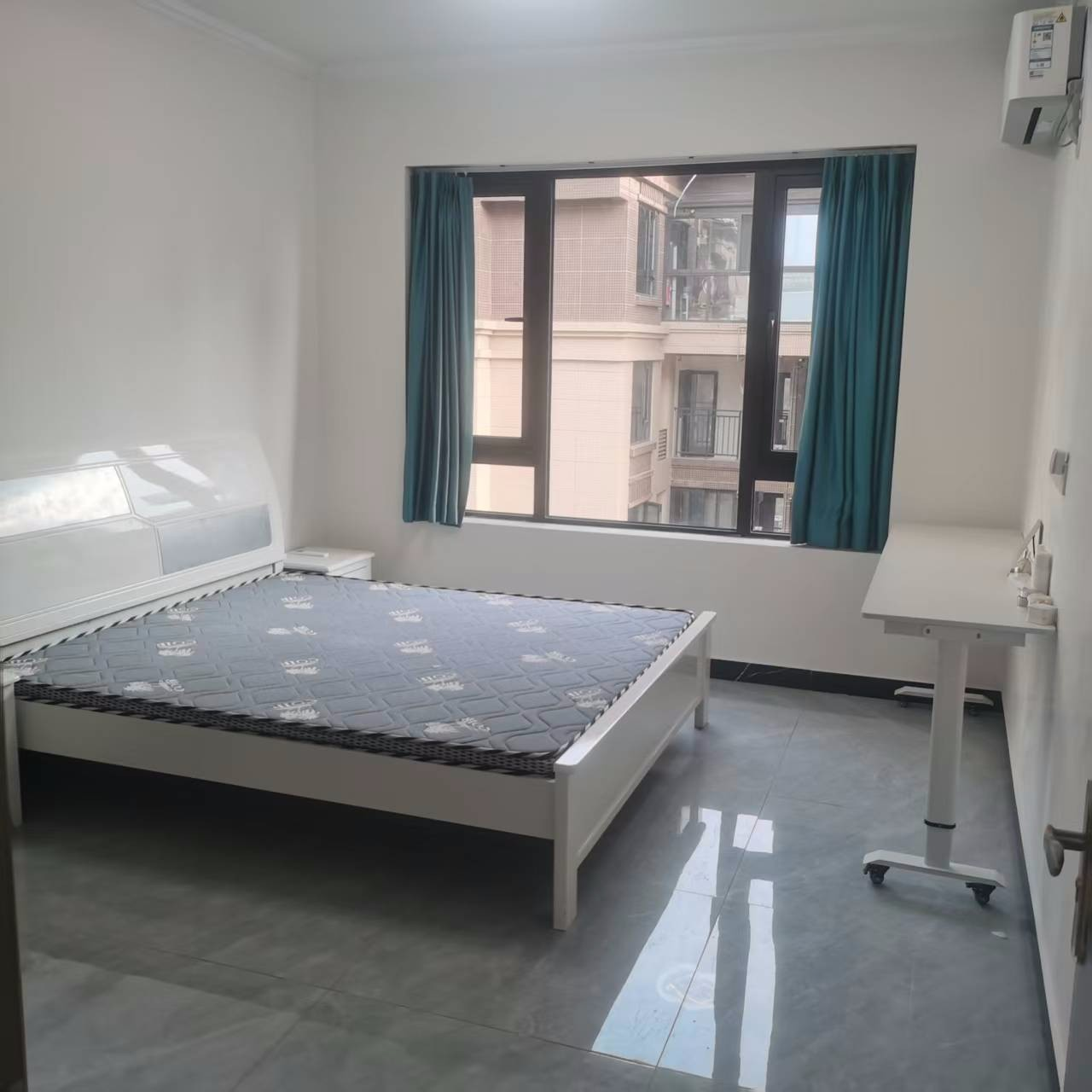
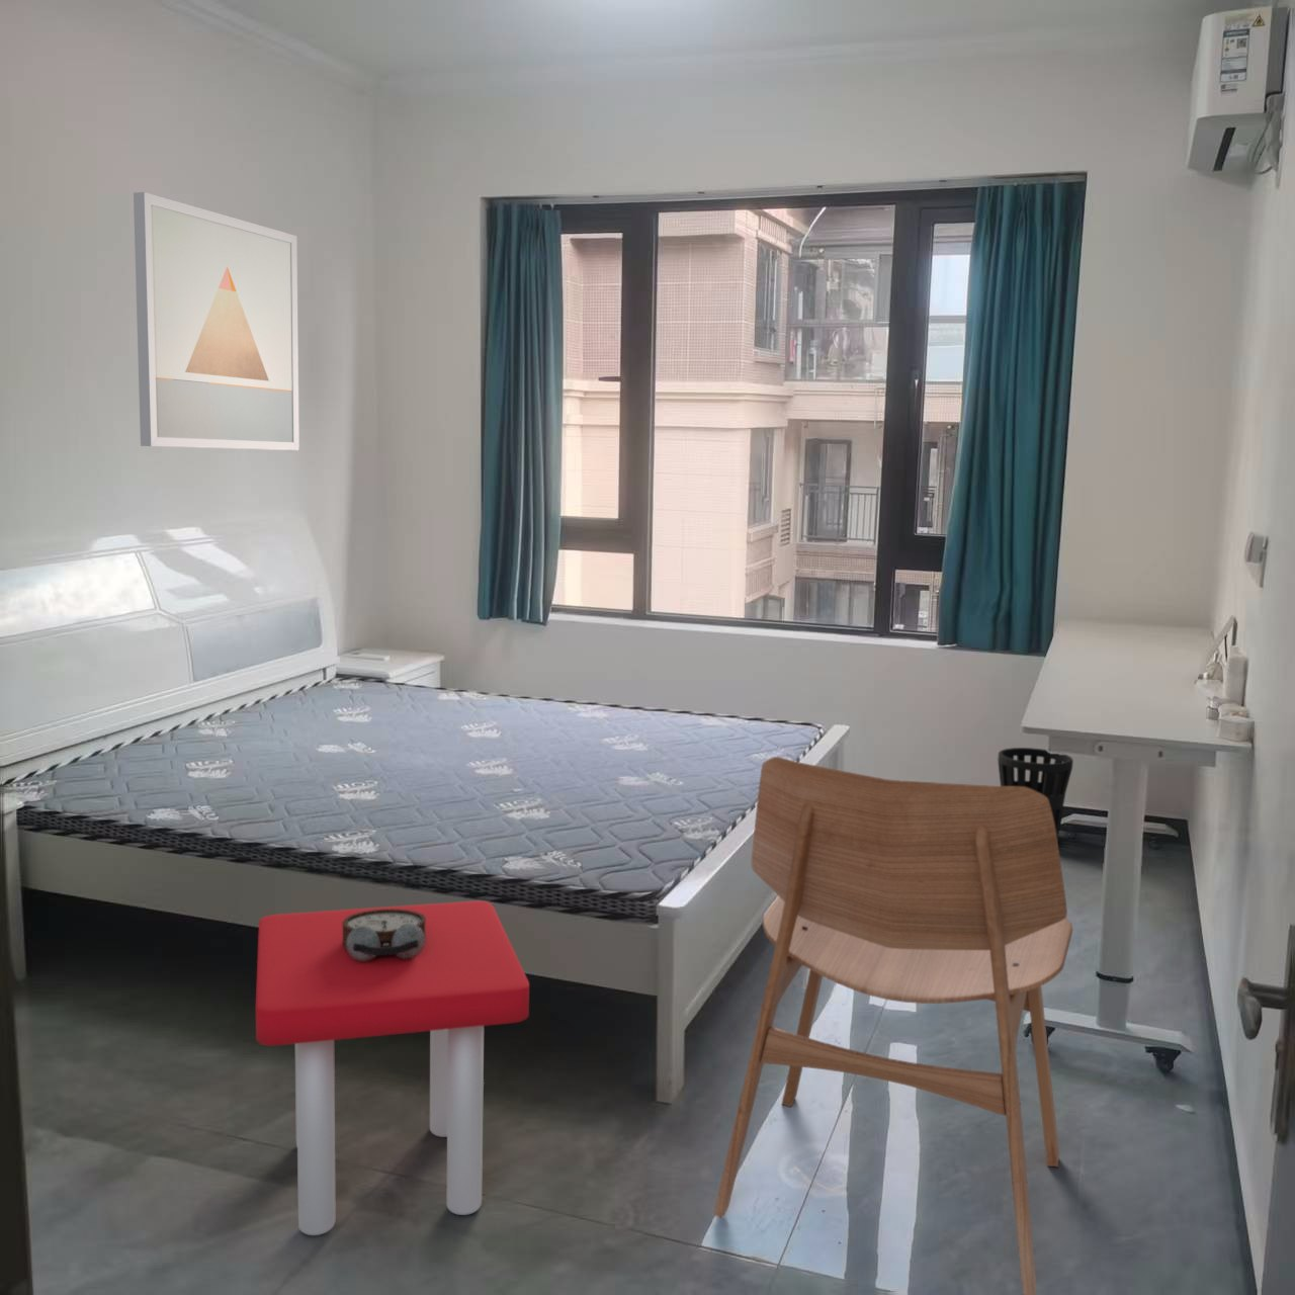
+ stool (381, 1035)
+ alarm clock (384, 932)
+ dining chair (906, 975)
+ wall art (224, 333)
+ wastebasket (1035, 790)
